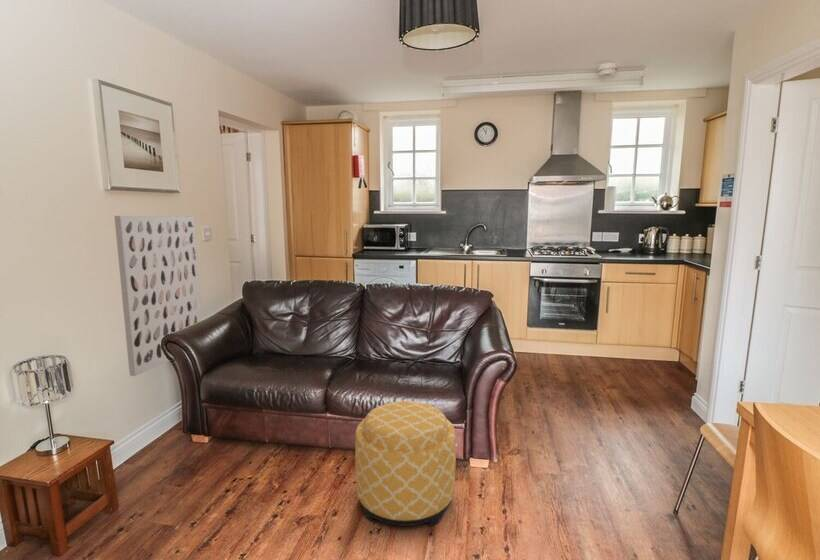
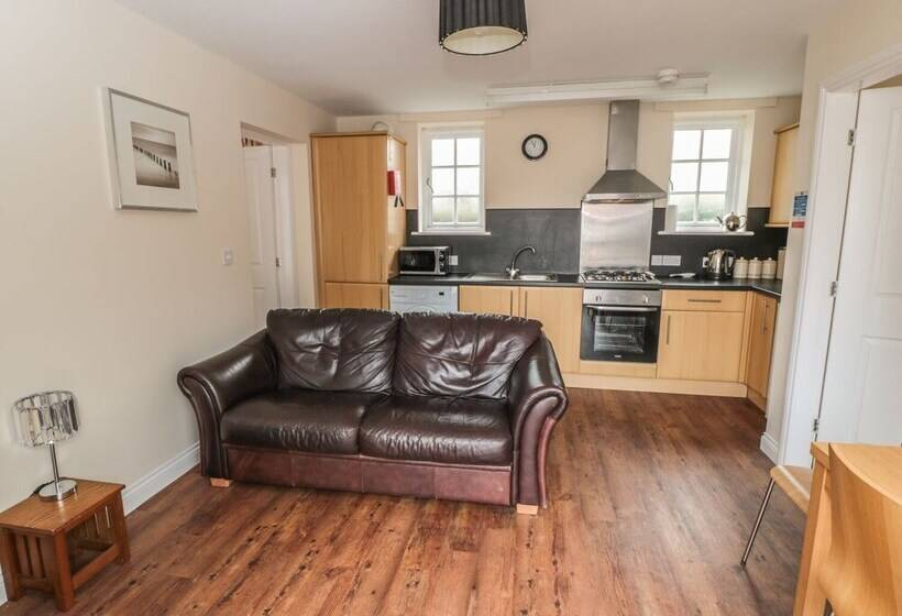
- ottoman (405, 457)
- wall art (164, 289)
